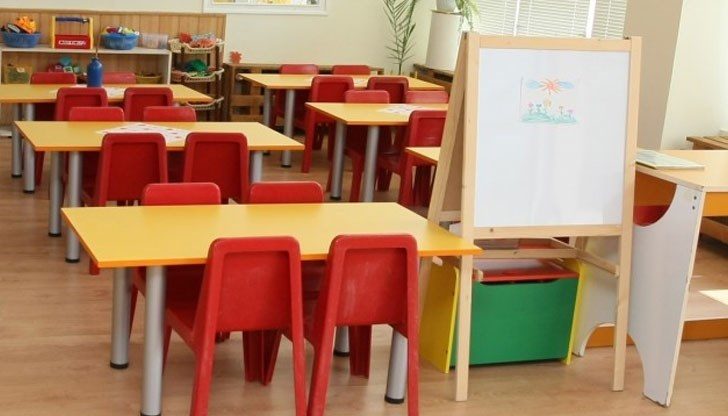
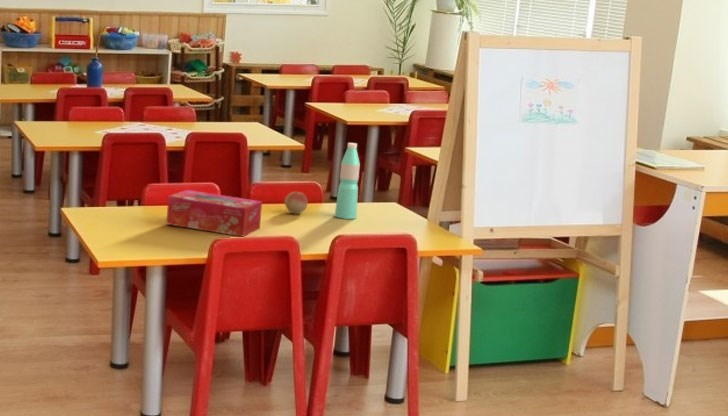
+ tissue box (214, 212)
+ water bottle (349, 180)
+ fruit (295, 202)
